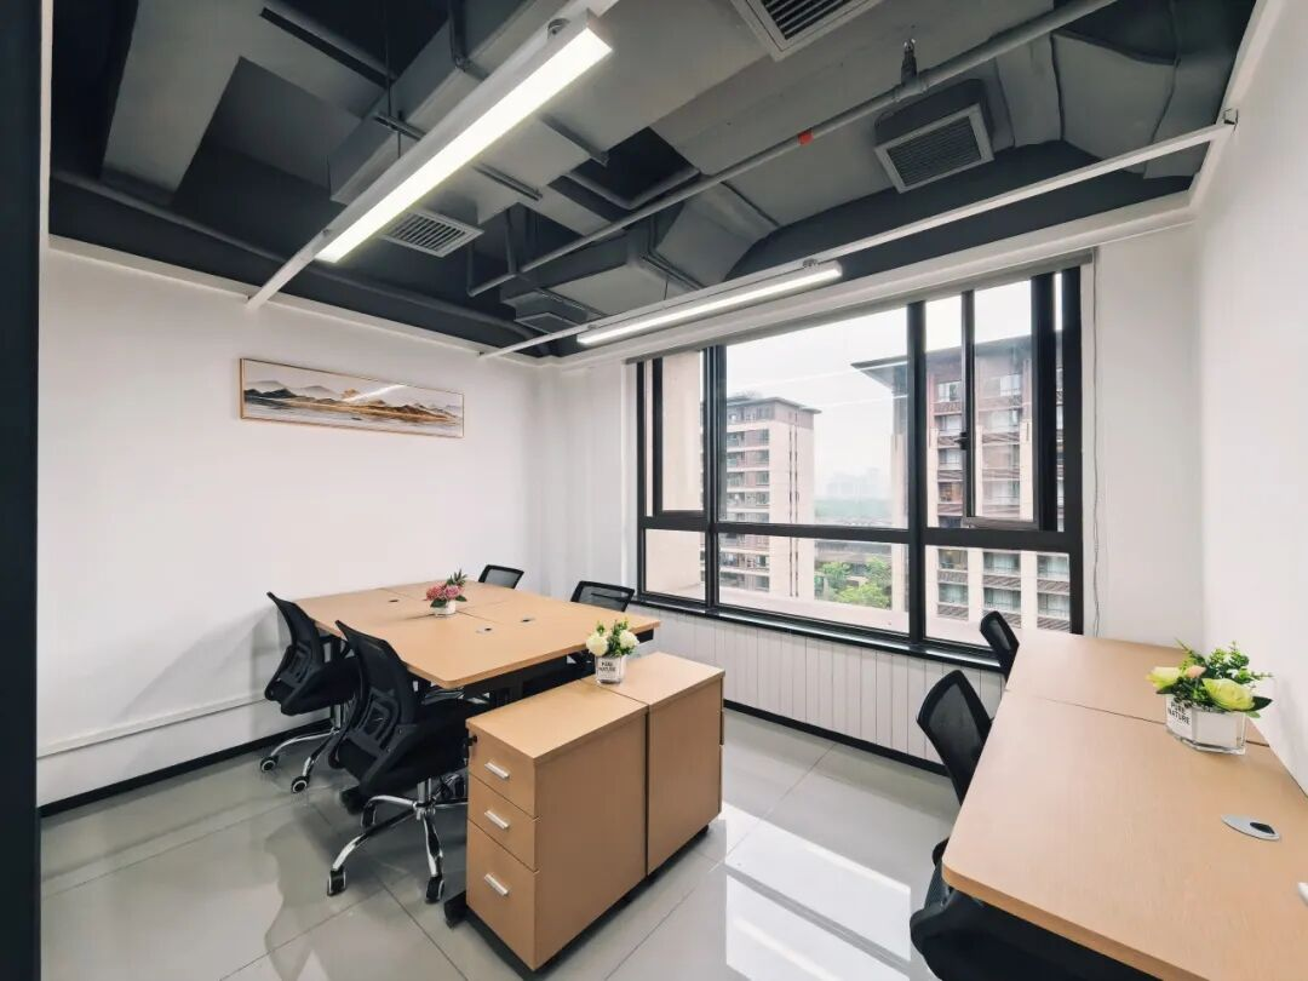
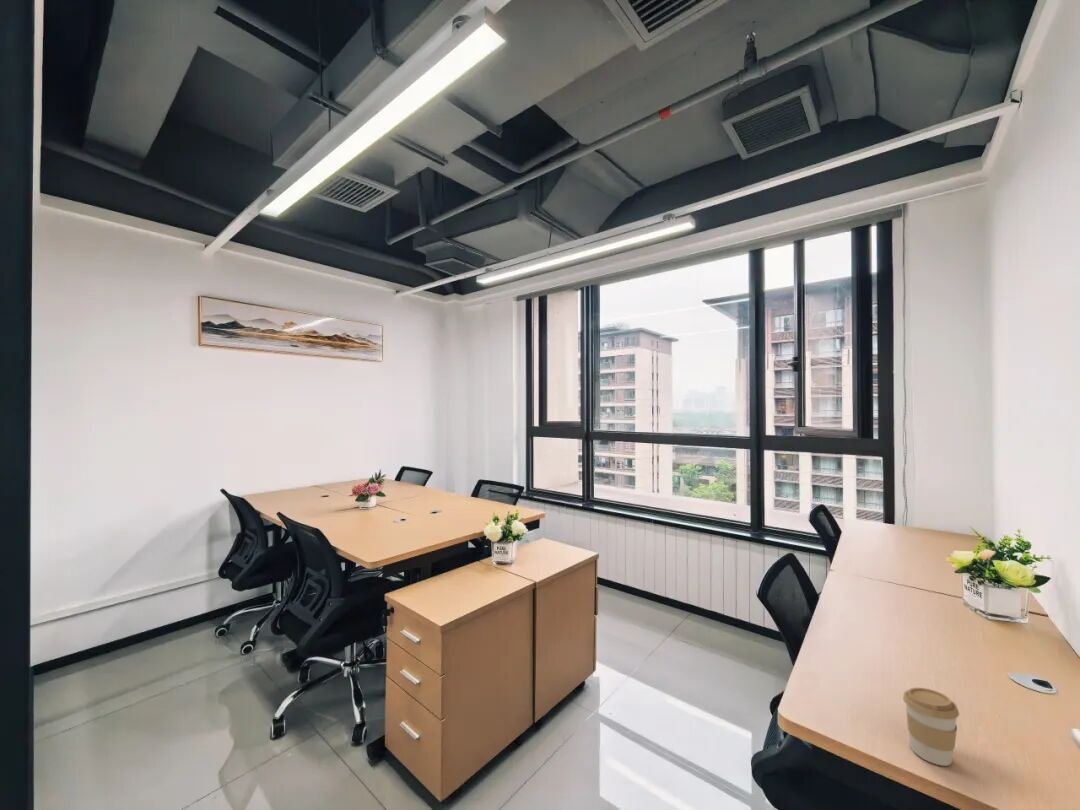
+ coffee cup (930, 723)
